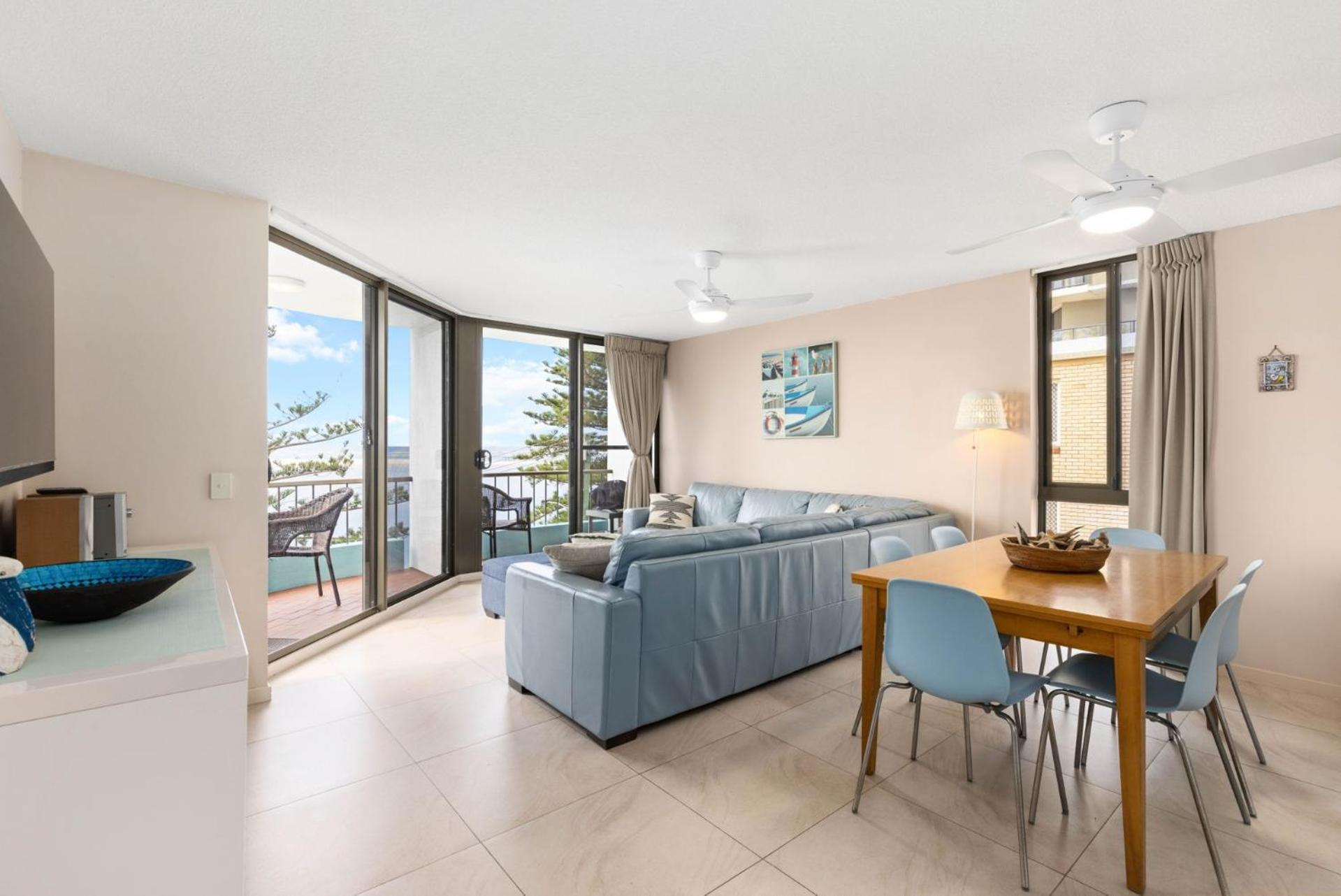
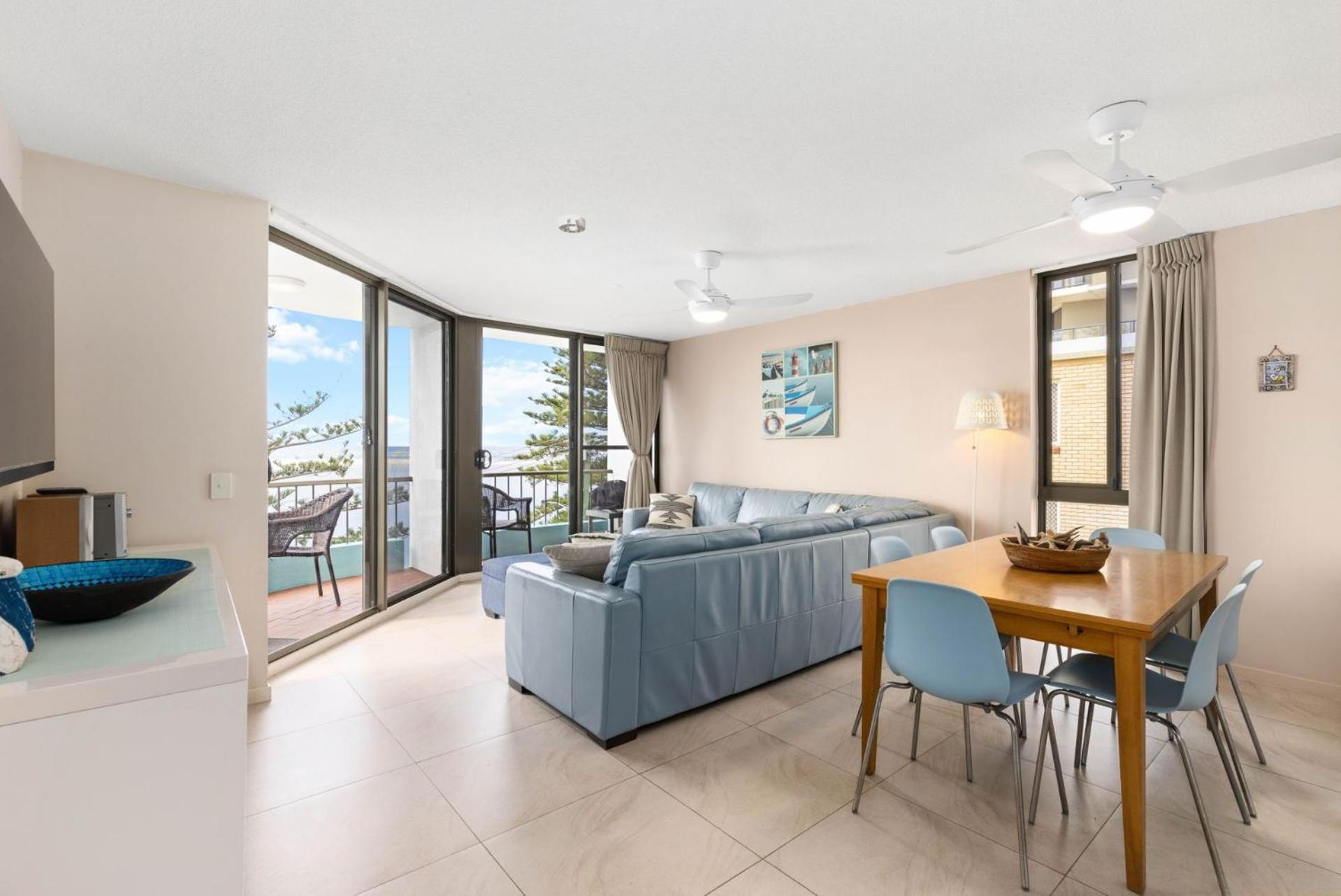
+ smoke detector (572, 223)
